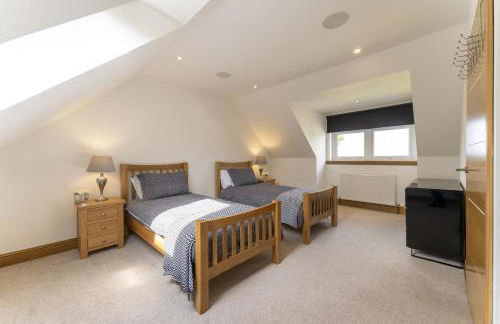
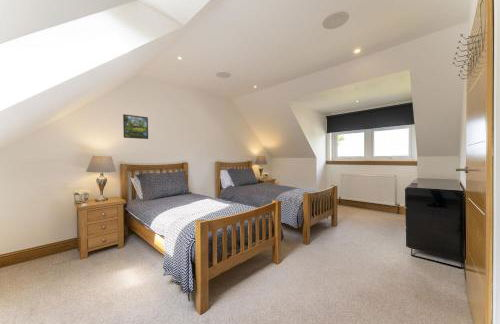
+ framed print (136, 127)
